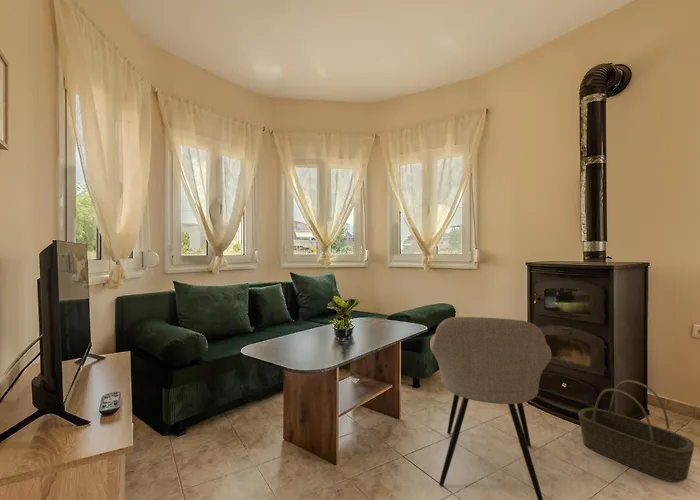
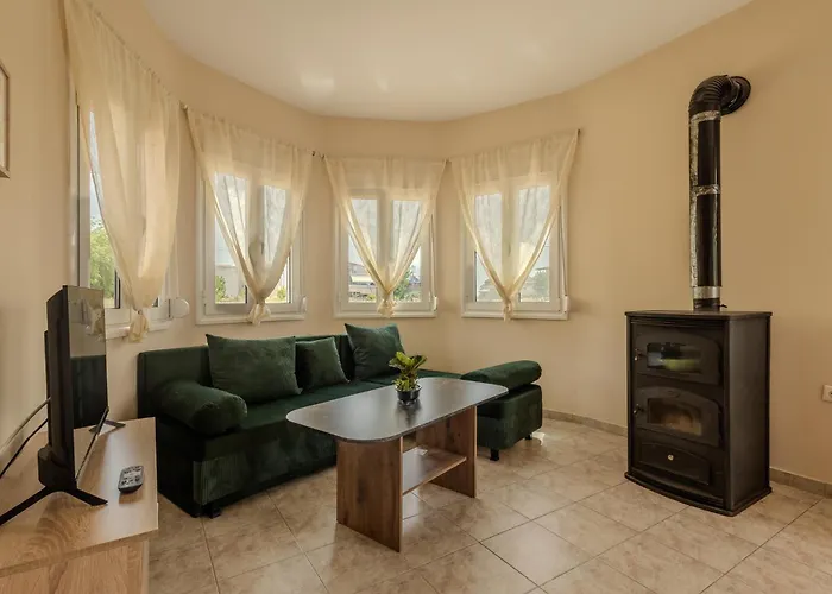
- basket (631, 421)
- armchair (487, 387)
